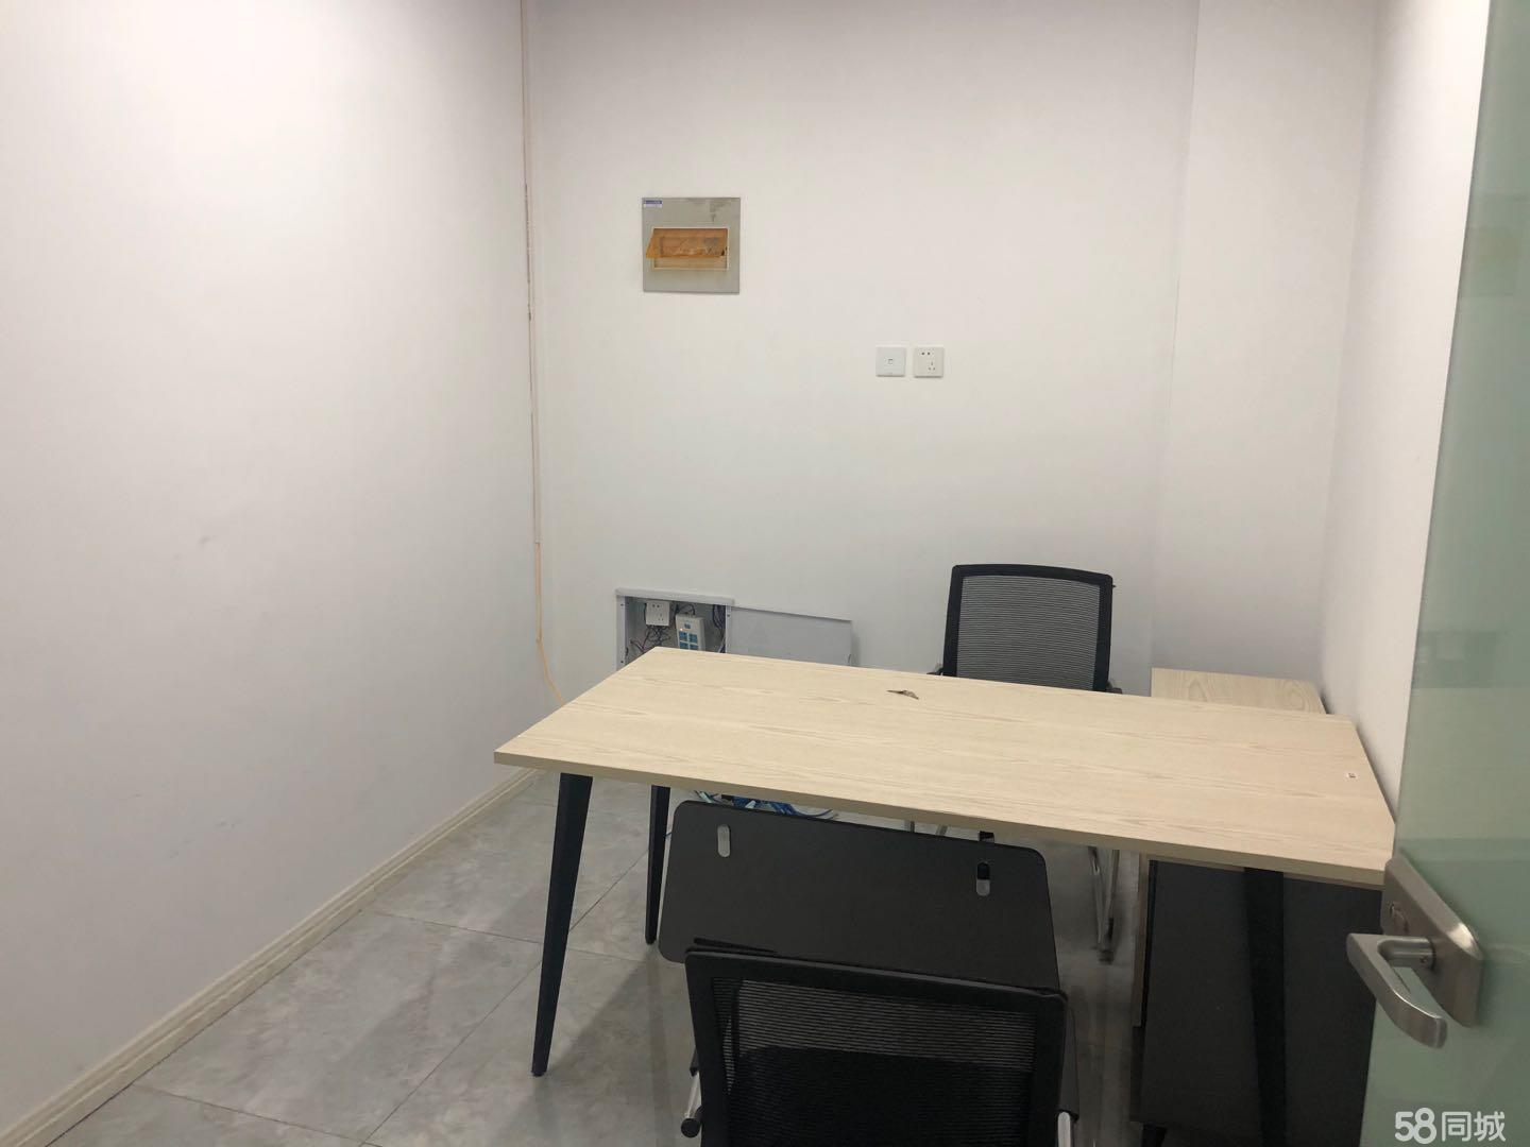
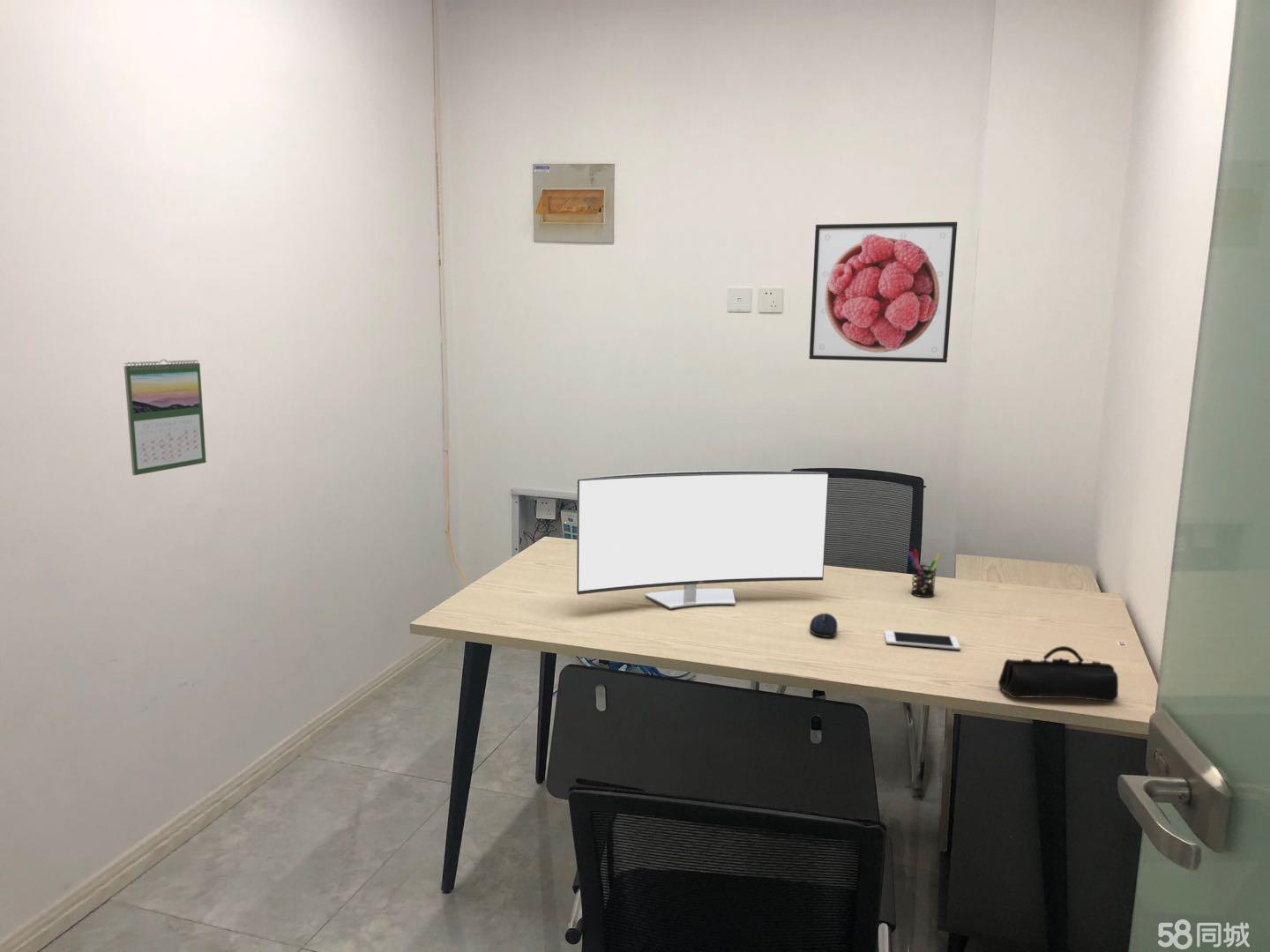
+ pen holder (924, 572)
+ computer mouse (824, 622)
+ pencil case (1059, 671)
+ monitor (696, 536)
+ calendar (167, 414)
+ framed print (880, 293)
+ cell phone (921, 640)
